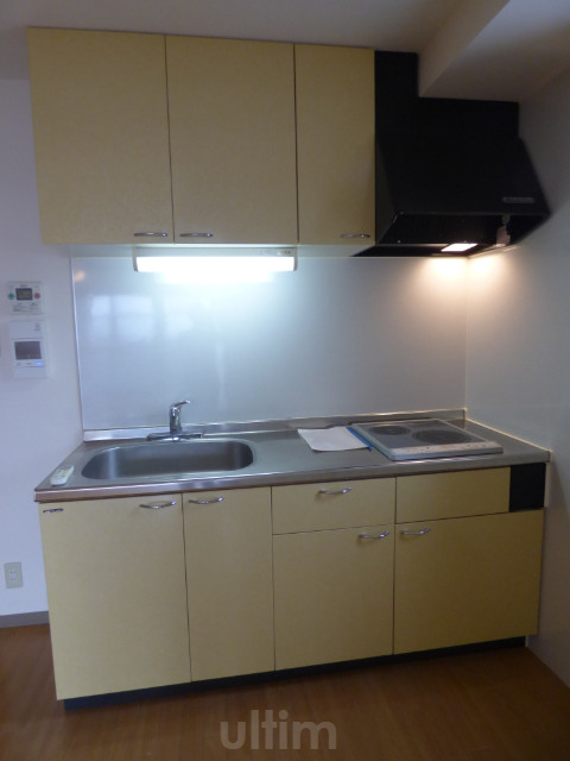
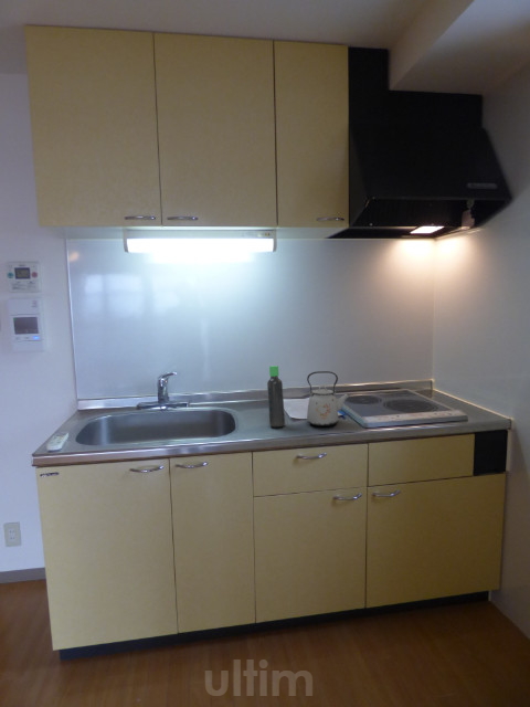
+ kettle (328, 398)
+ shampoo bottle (276, 395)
